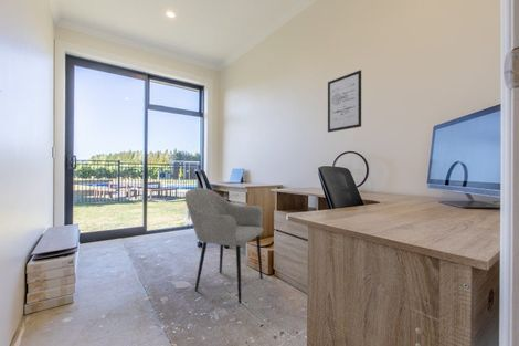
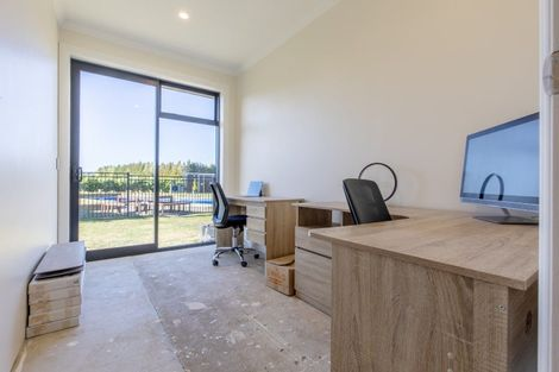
- wall art (343, 103)
- armchair (223, 235)
